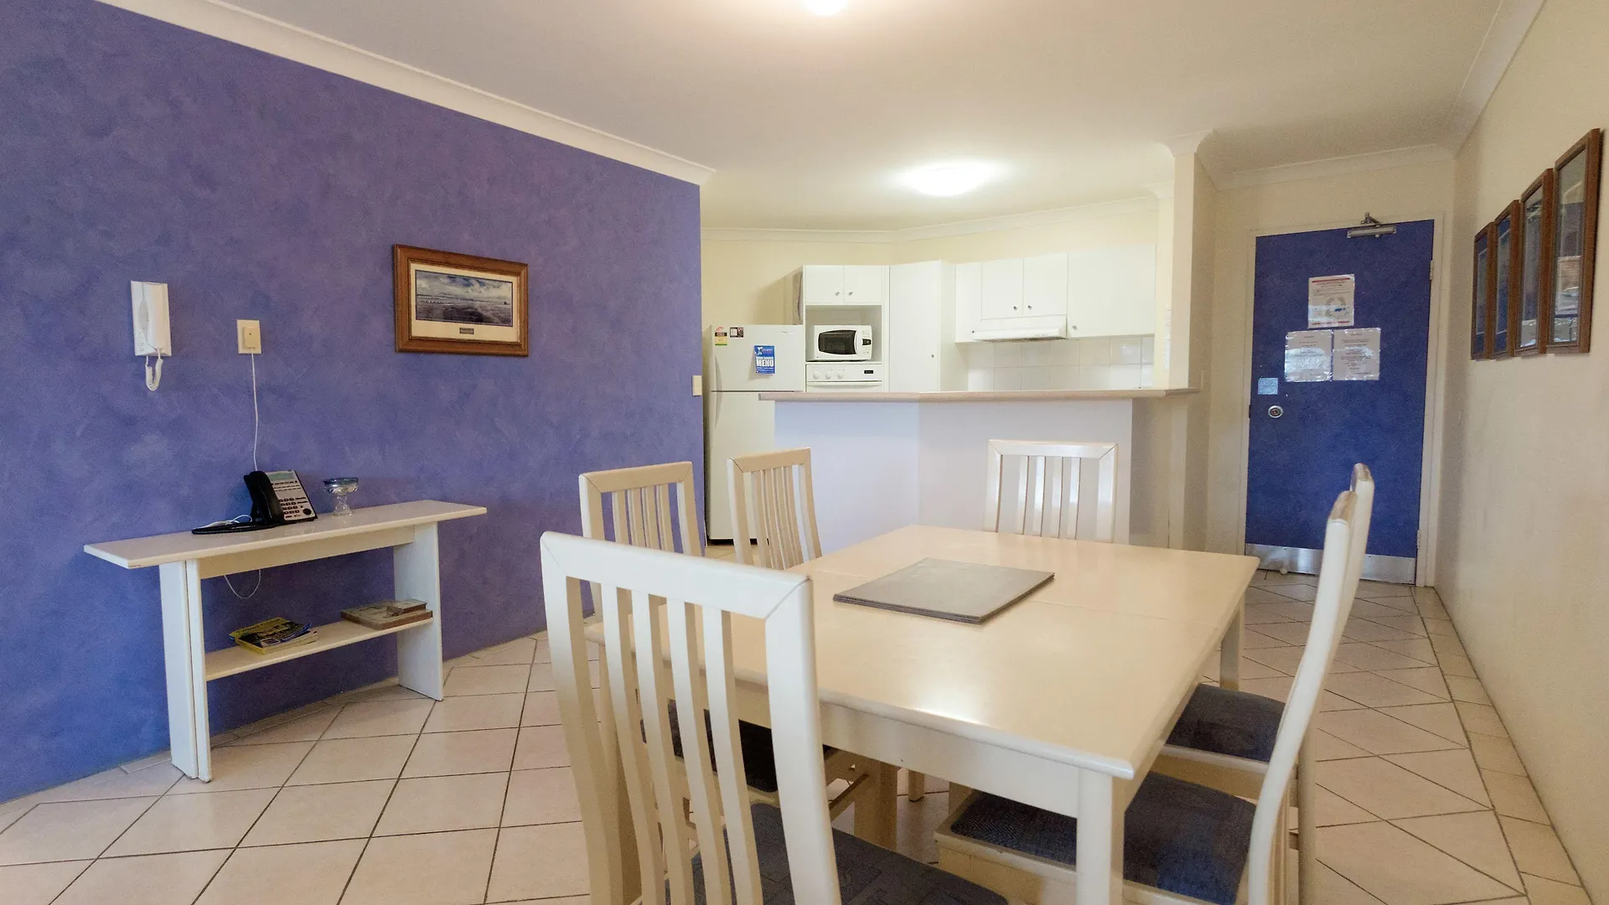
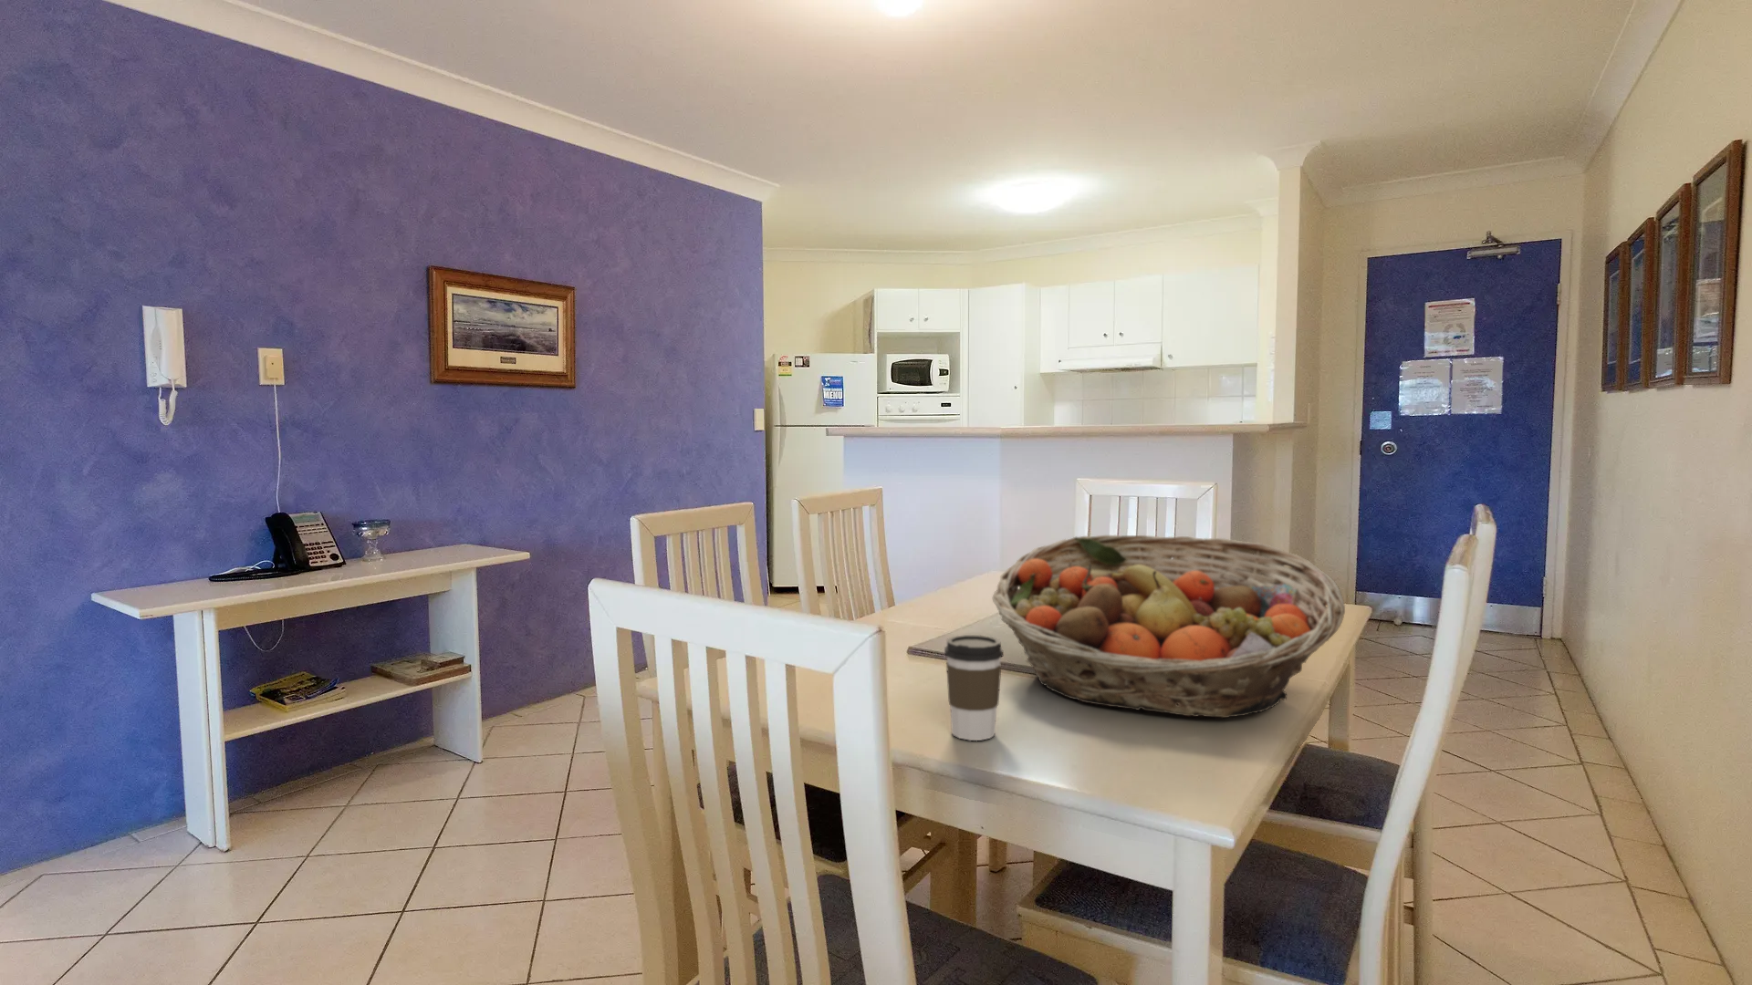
+ fruit basket (1156, 616)
+ coffee cup (972, 687)
